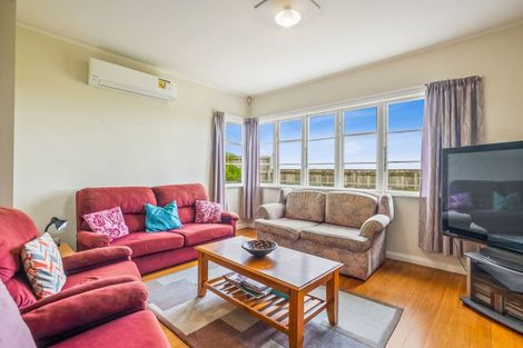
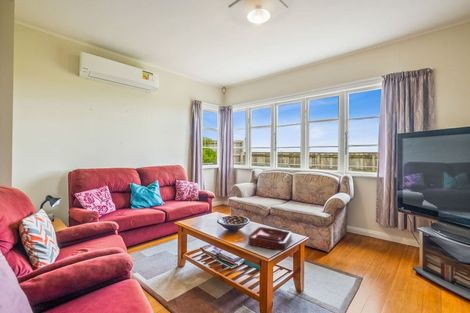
+ decorative tray (270, 237)
